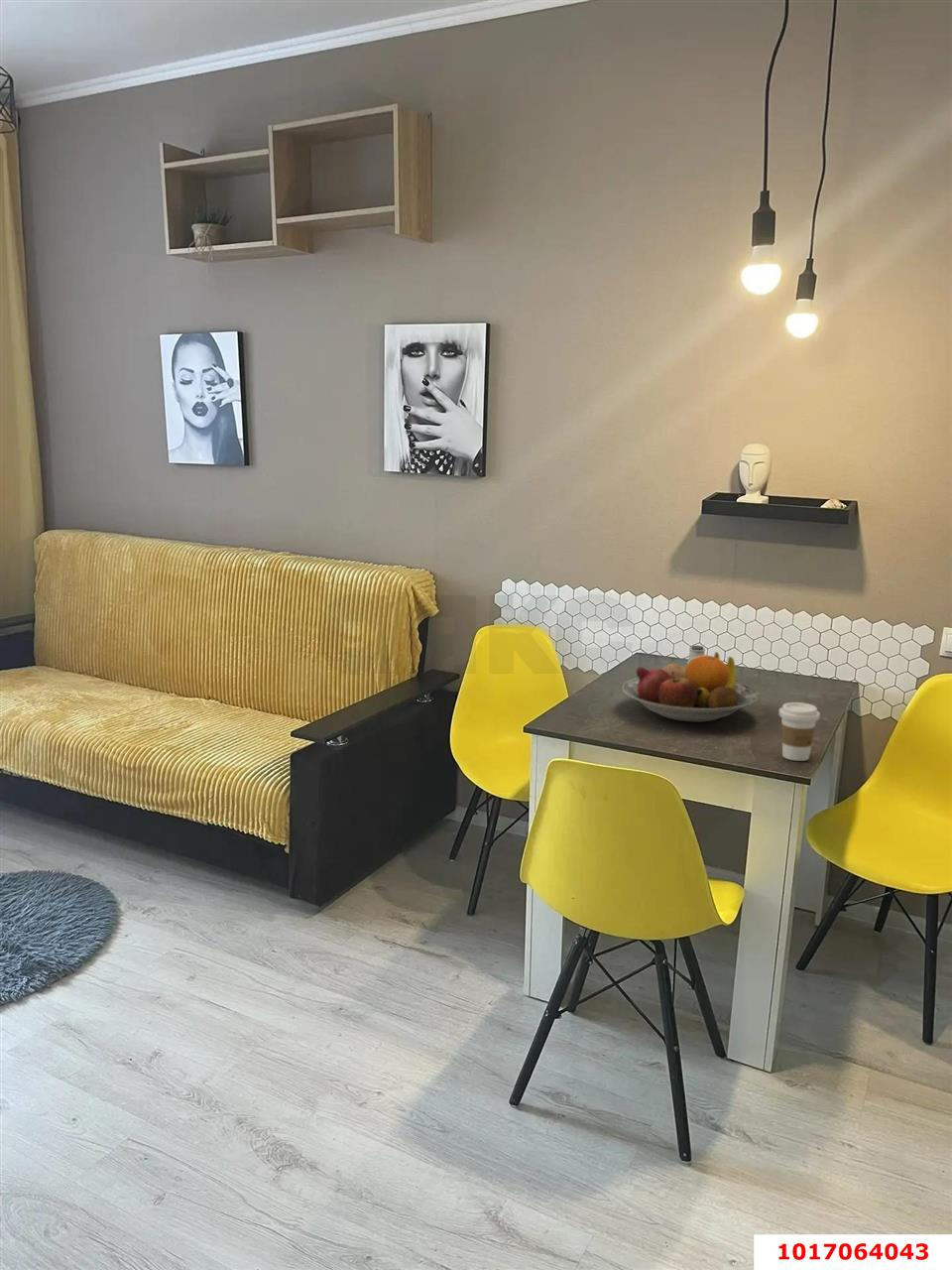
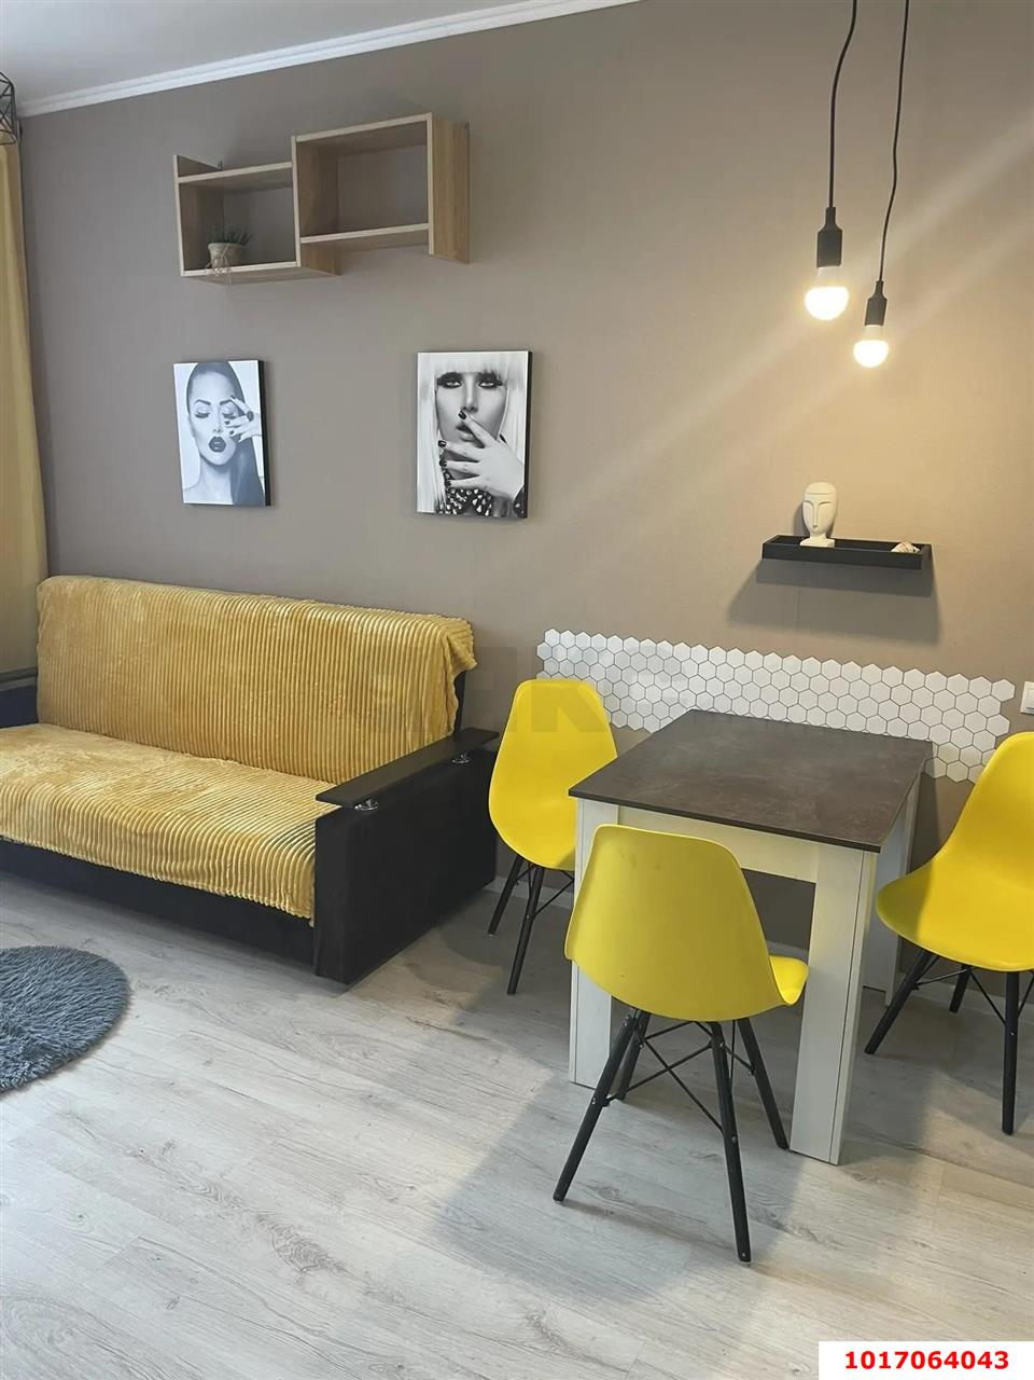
- fruit bowl (690, 685)
- saltshaker (693, 658)
- coffee cup (797, 731)
